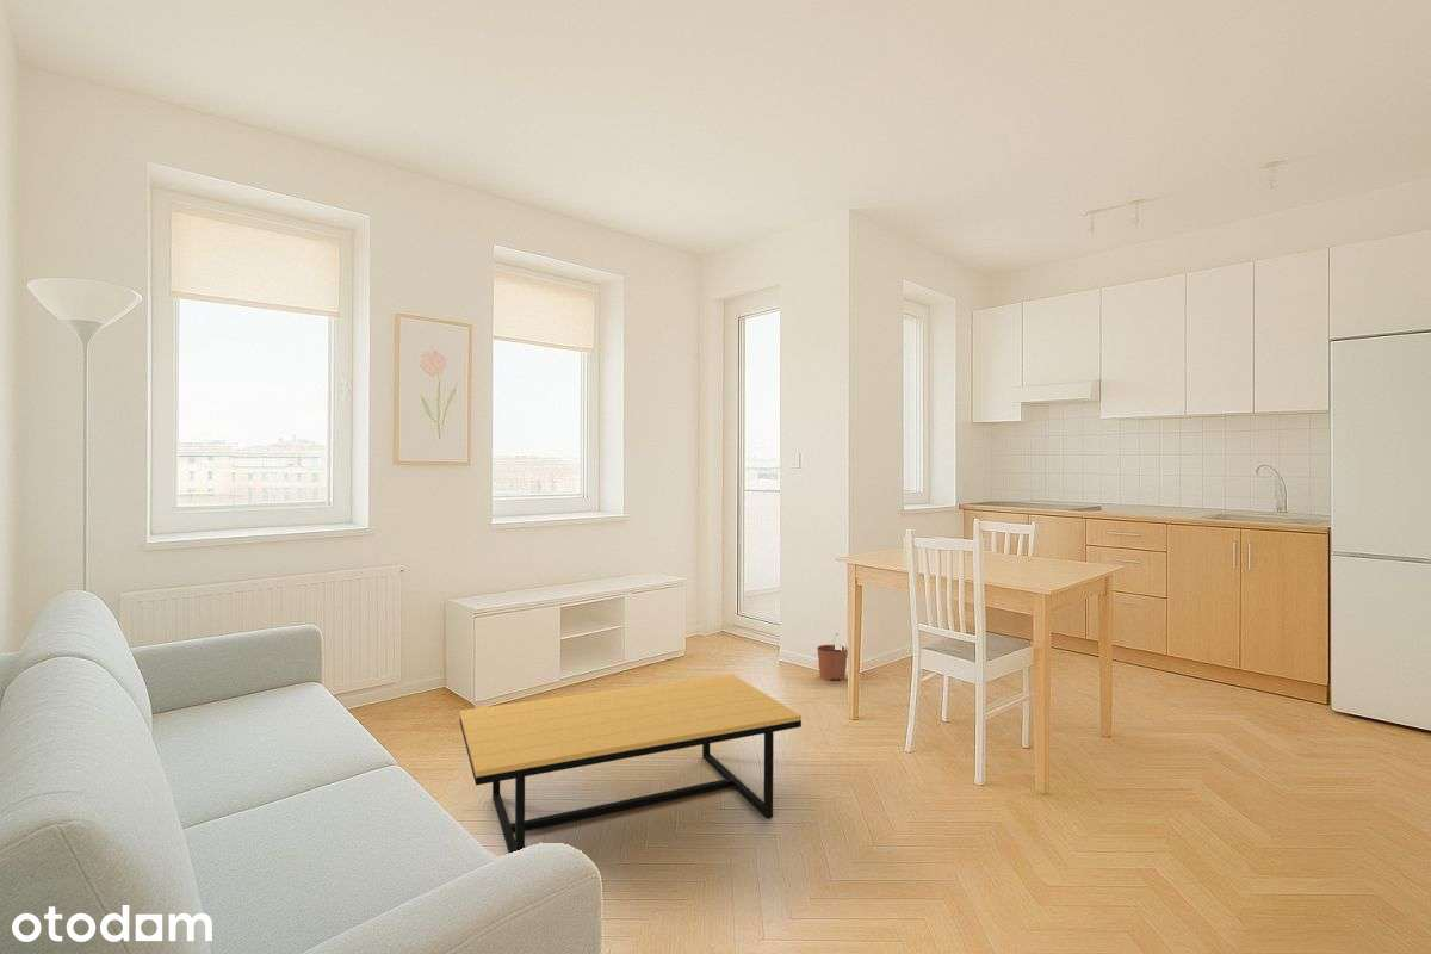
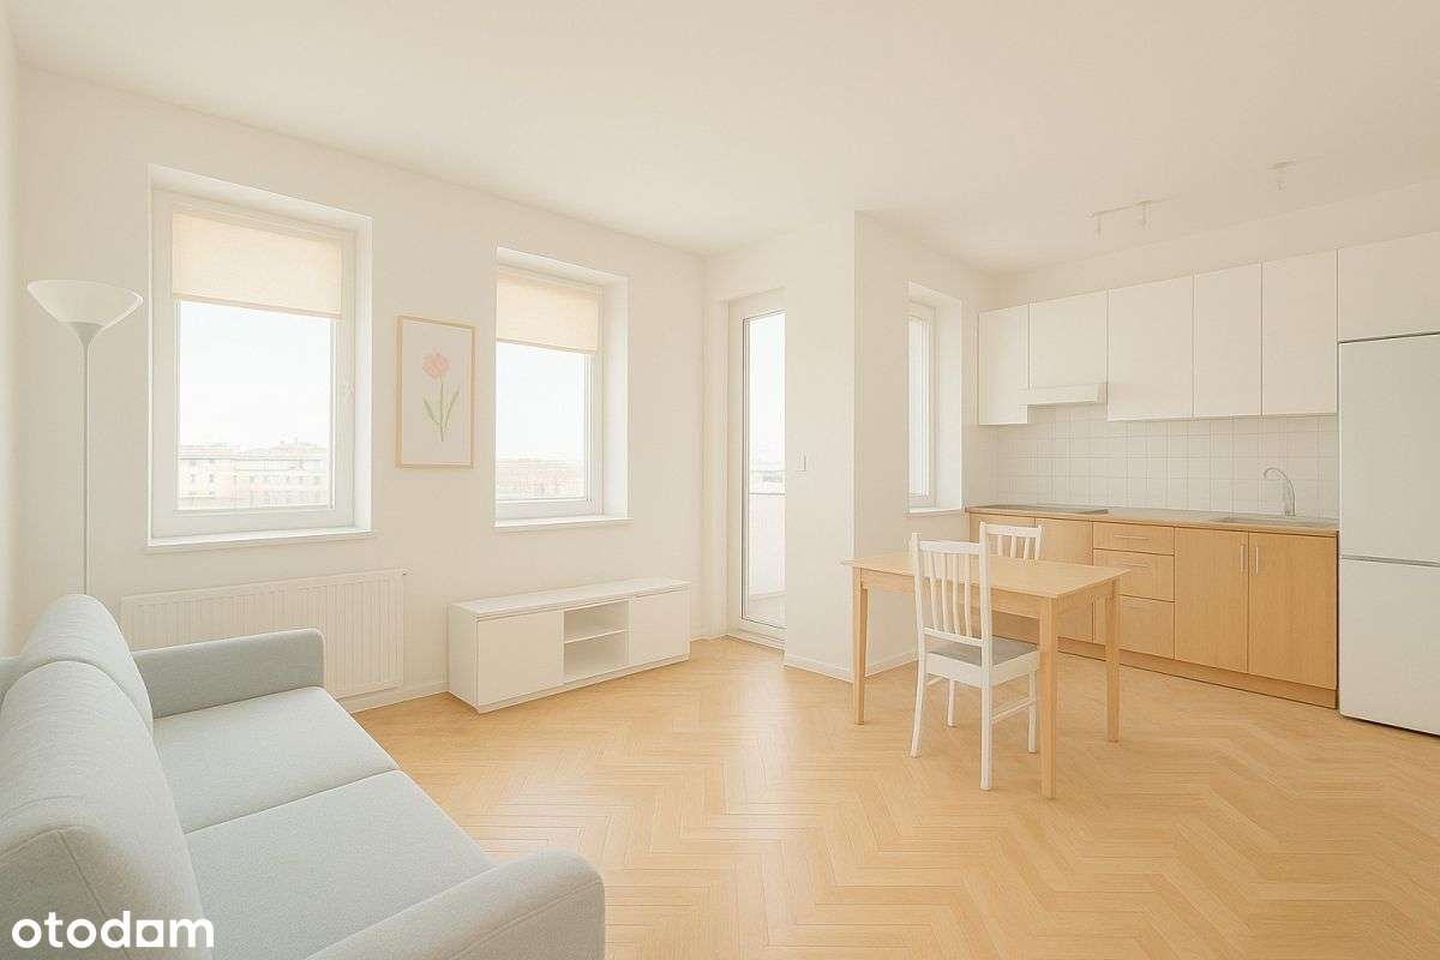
- plant pot (832, 655)
- coffee table (628, 757)
